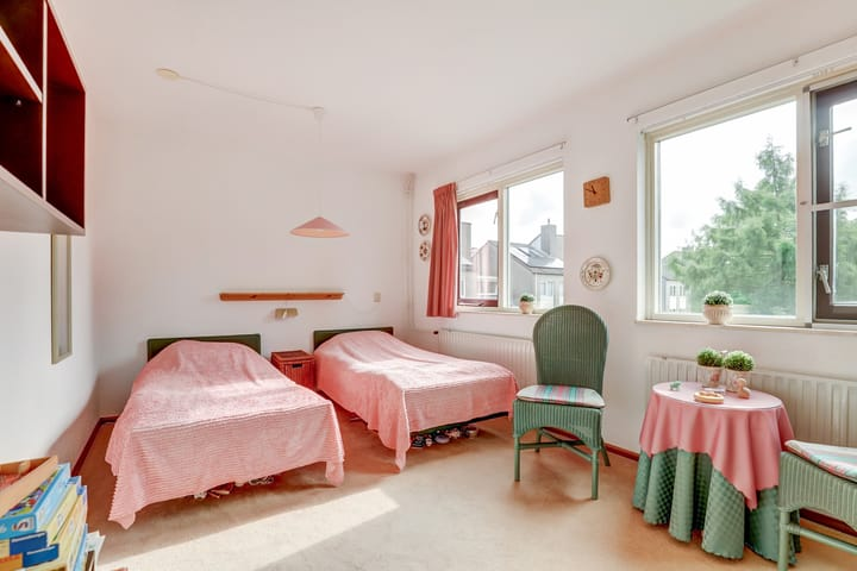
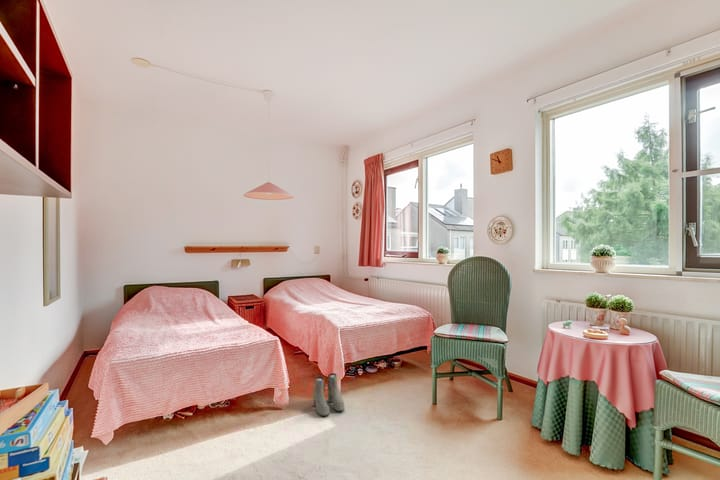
+ boots (328, 392)
